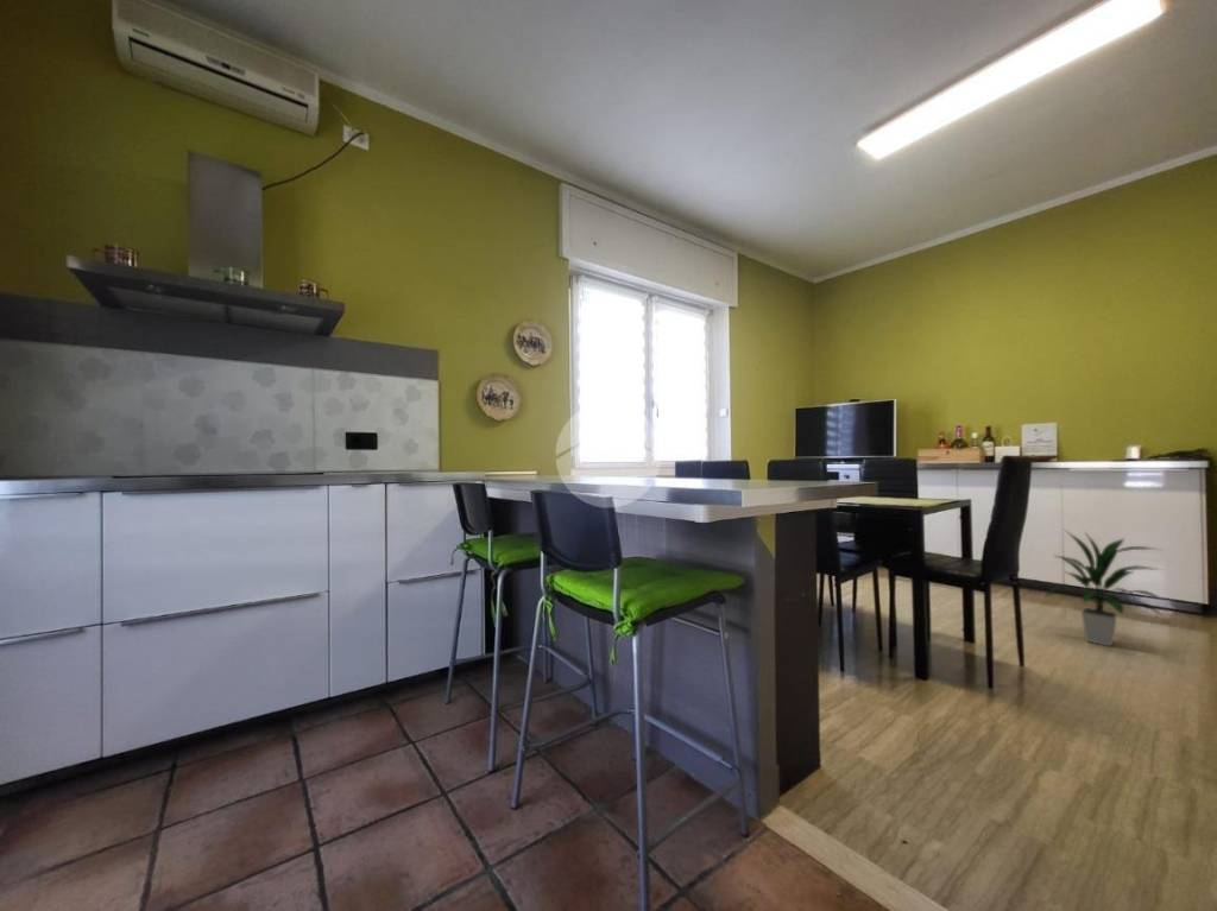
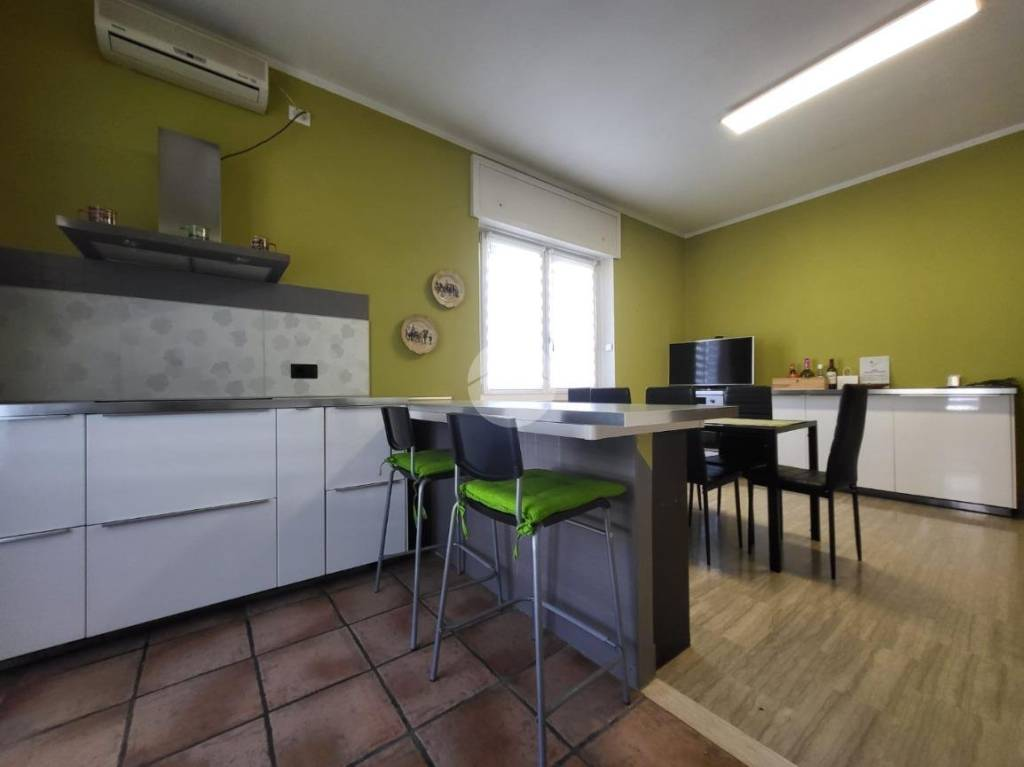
- indoor plant (1103, 586)
